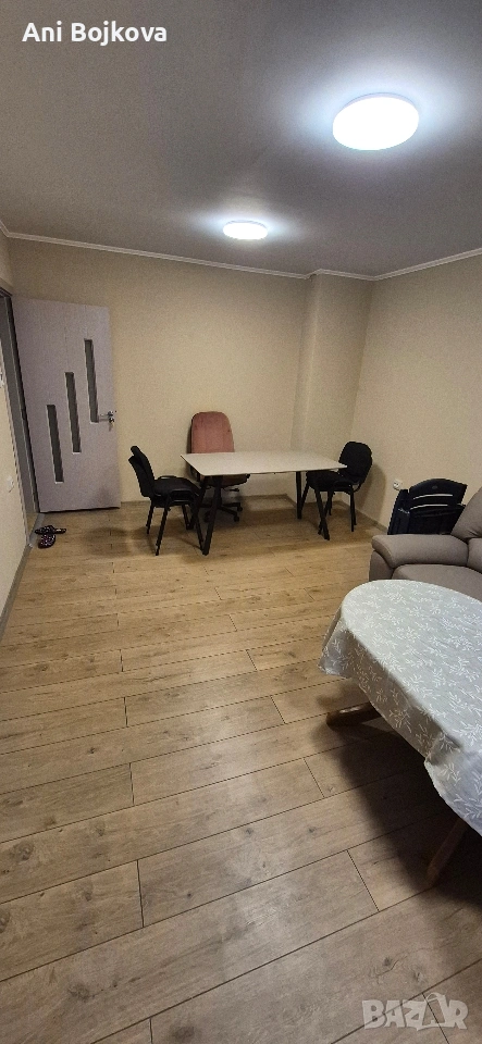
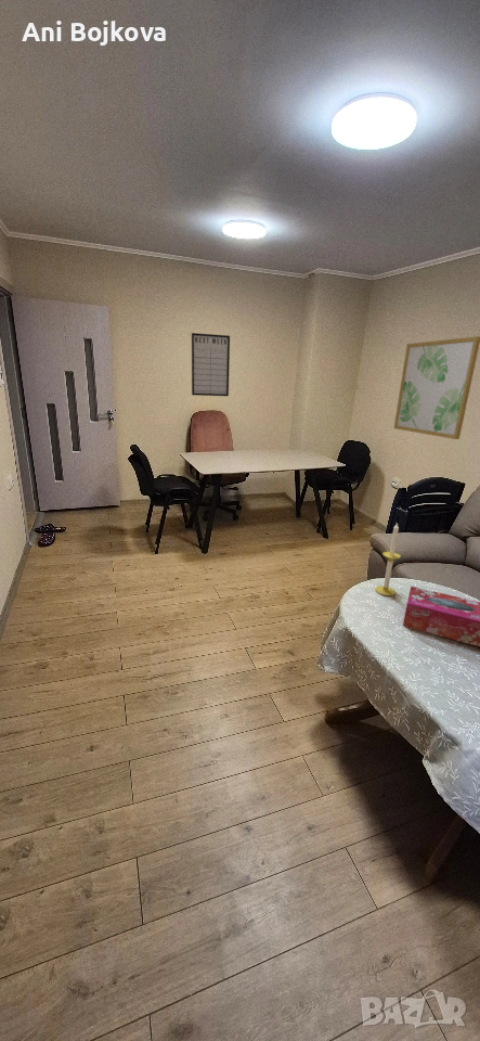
+ wall art (431, 388)
+ writing board (210, 365)
+ tissue box (447, 615)
+ candle (390, 557)
